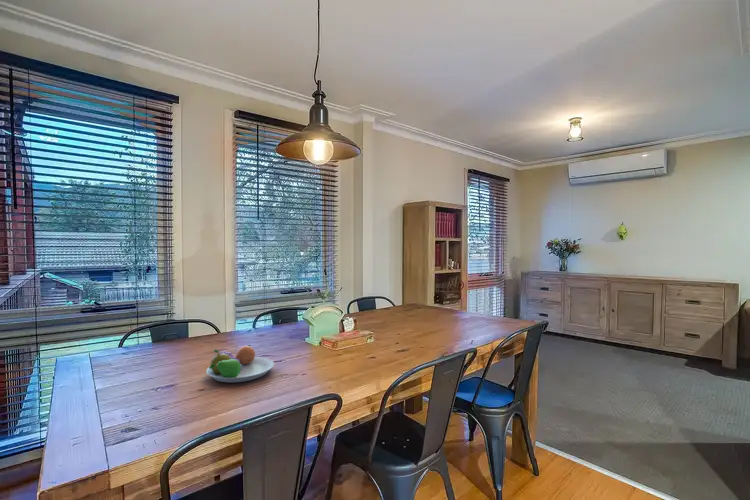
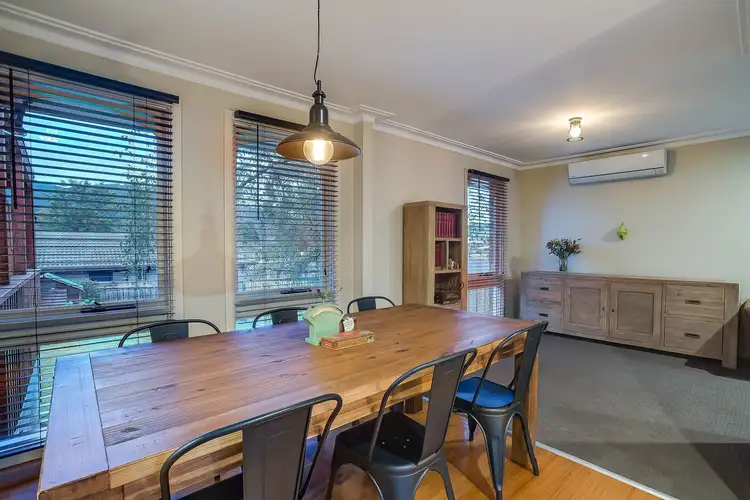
- fruit bowl (238, 361)
